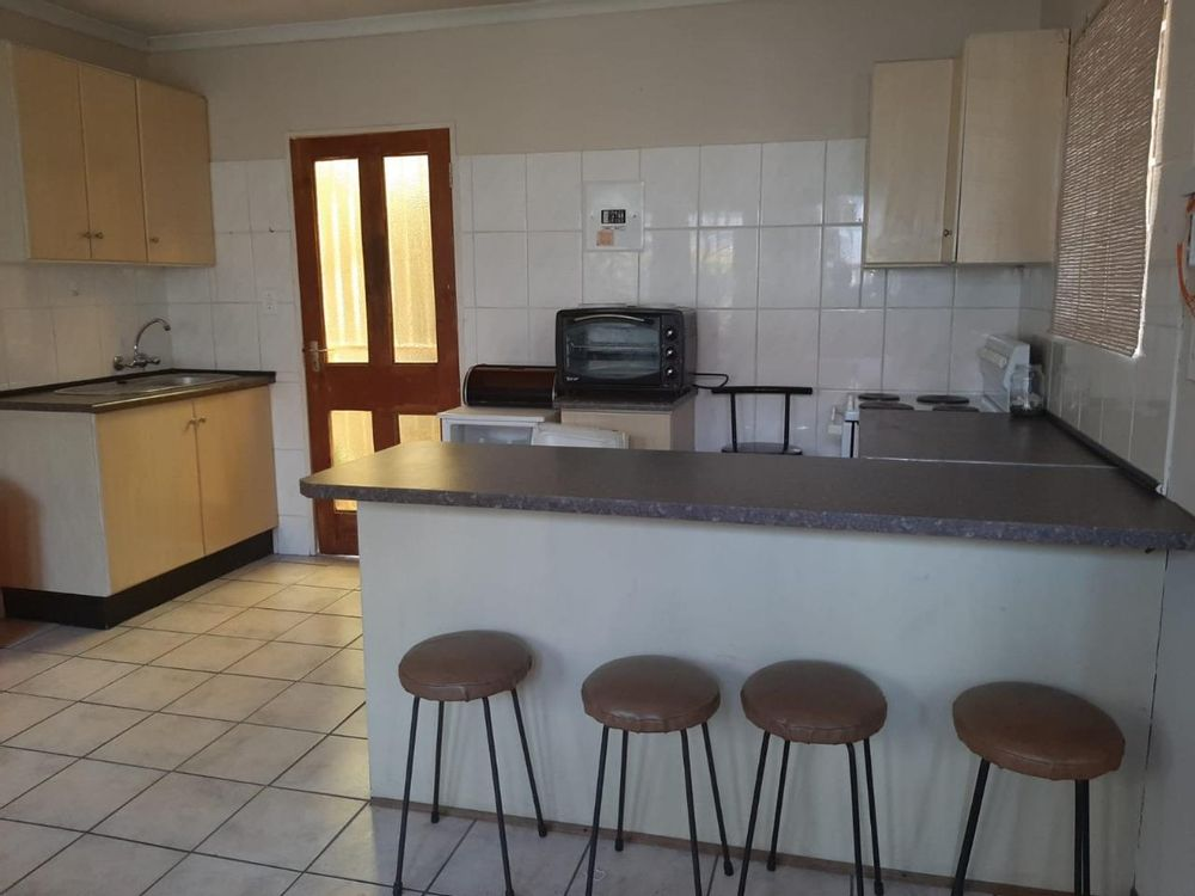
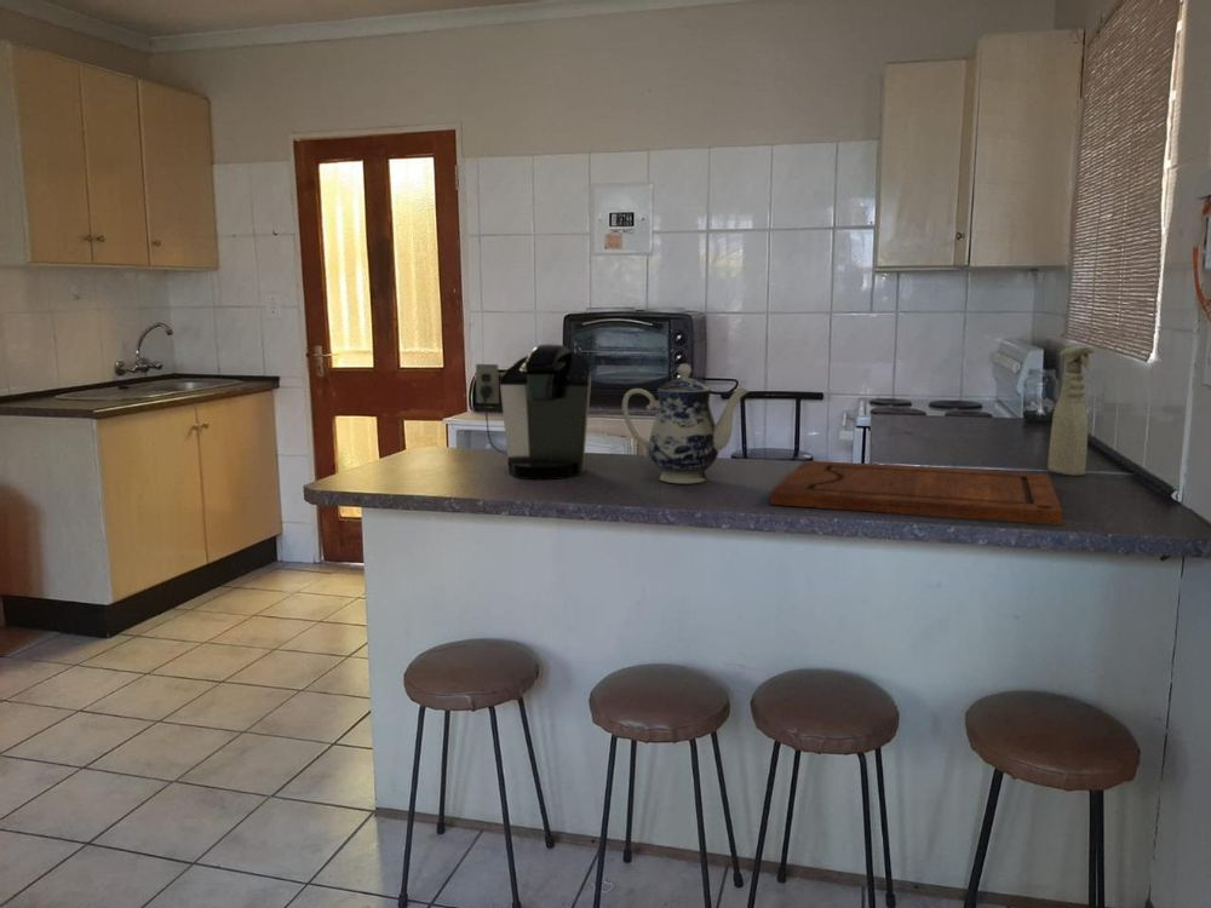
+ spray bottle (1071, 409)
+ teapot (683, 421)
+ coffee maker (524, 408)
+ cutting board (914, 488)
